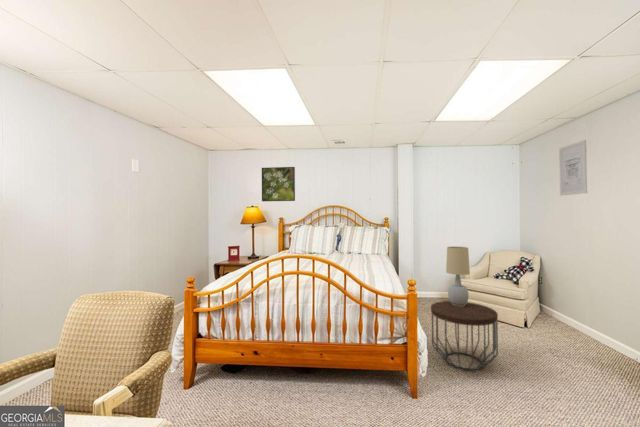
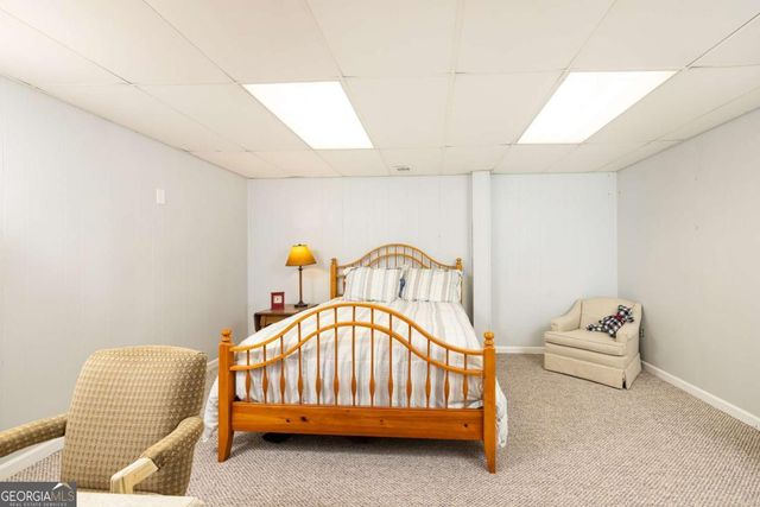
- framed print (278, 184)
- table lamp (457, 275)
- side table (467, 335)
- wall art (572, 169)
